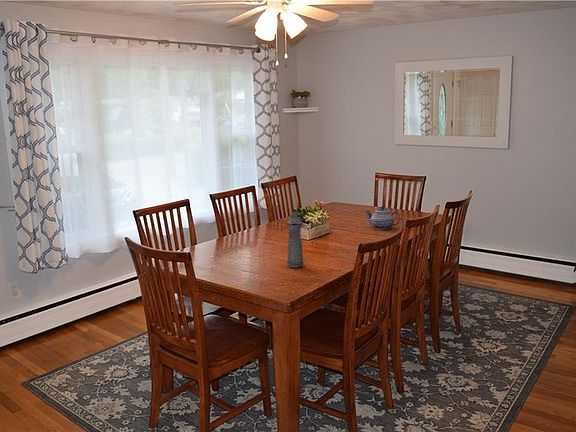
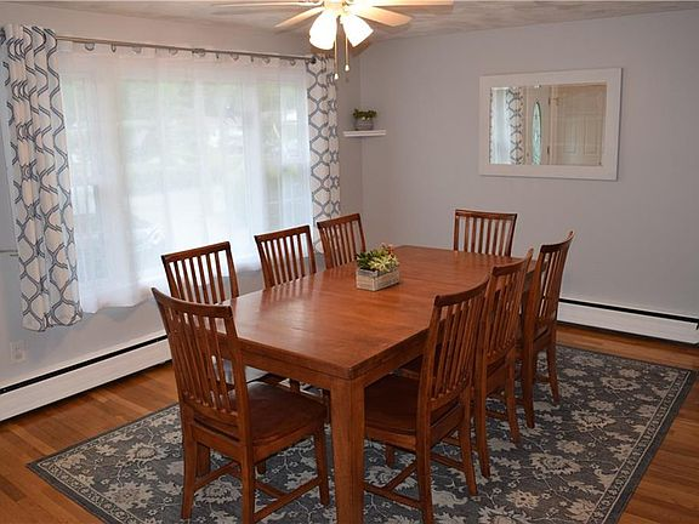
- teapot (382, 217)
- bottle (294, 239)
